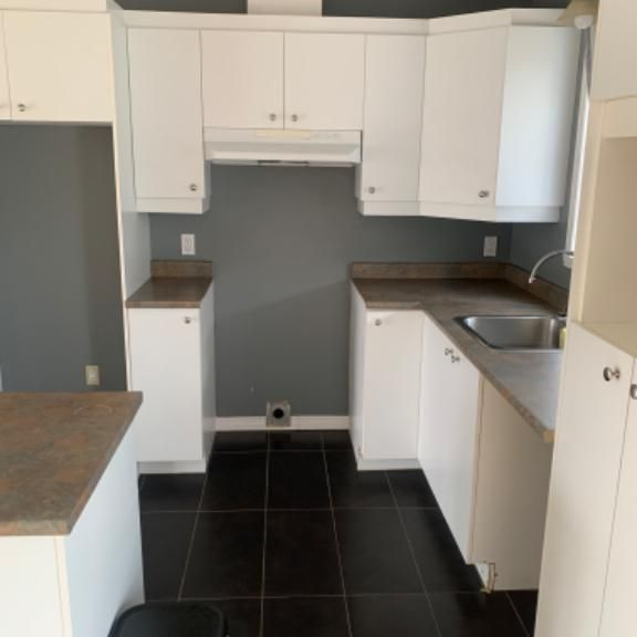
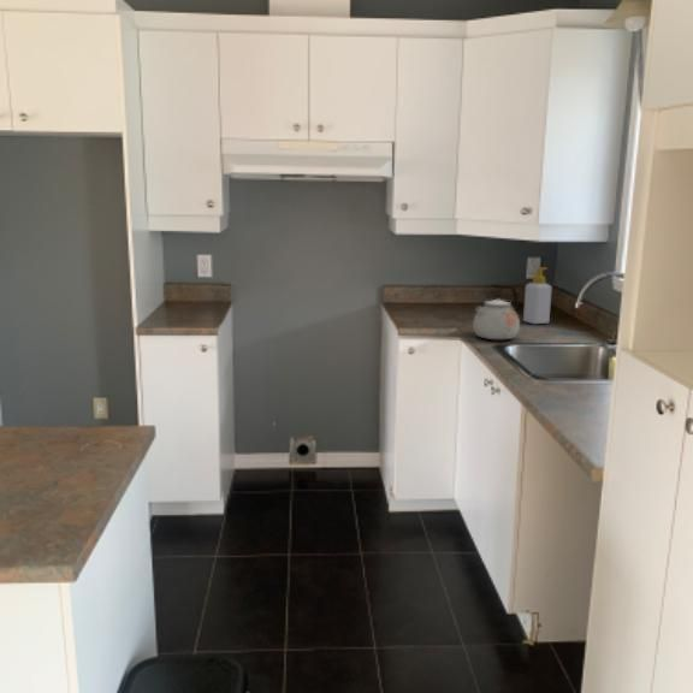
+ kettle (496, 310)
+ soap bottle (538, 295)
